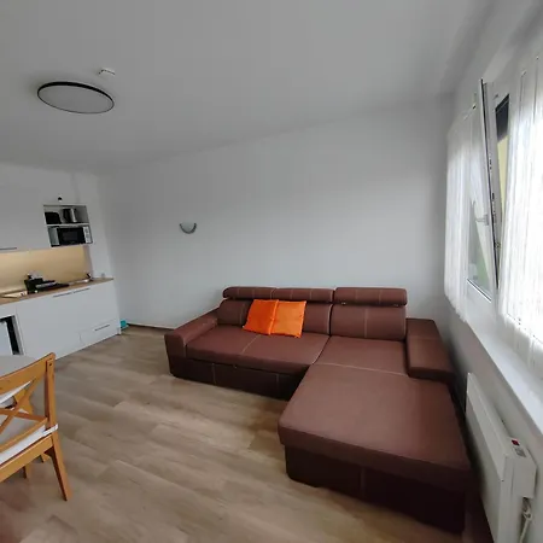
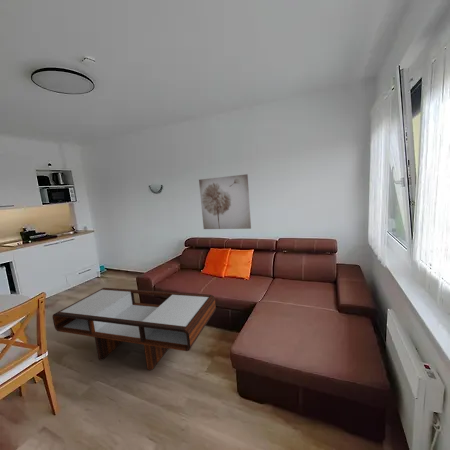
+ coffee table (138, 325)
+ wall art (224, 203)
